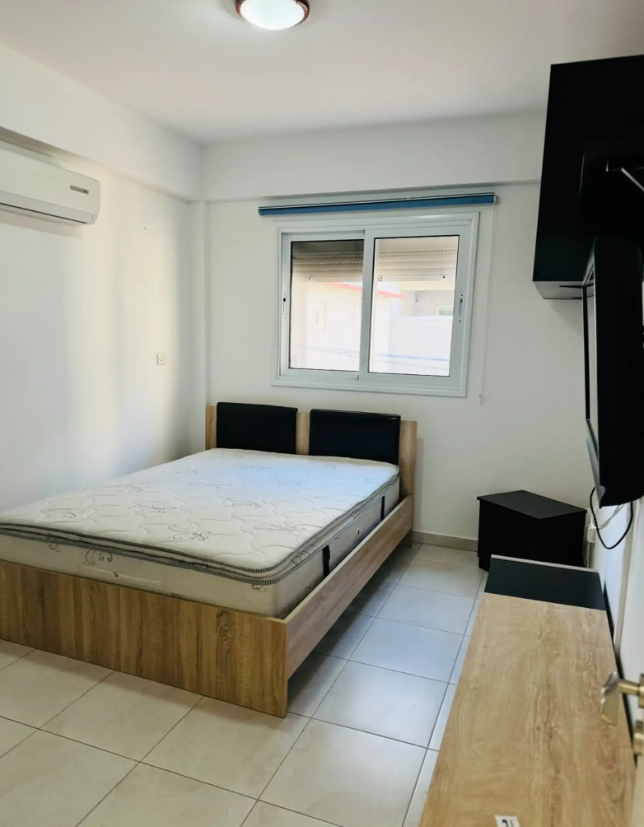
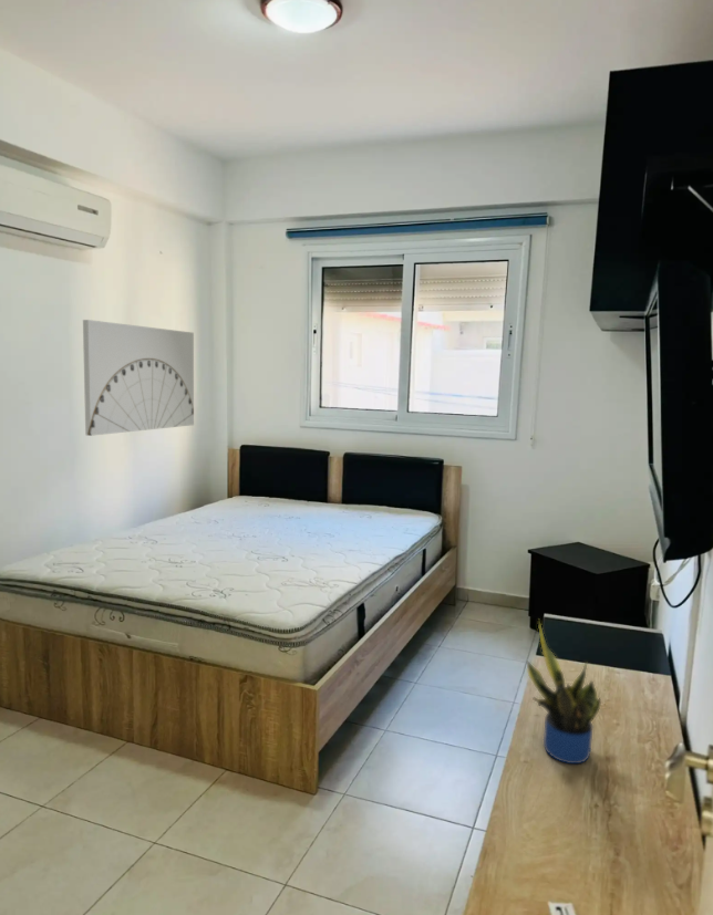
+ wall art (144, 378)
+ potted plant (556, 690)
